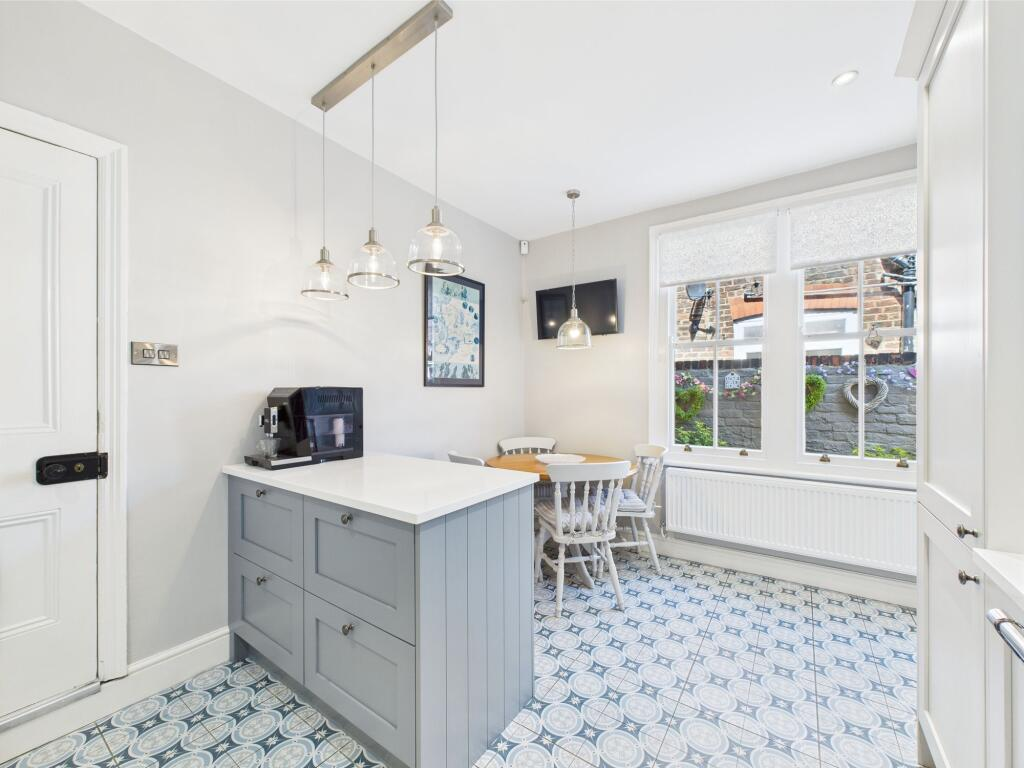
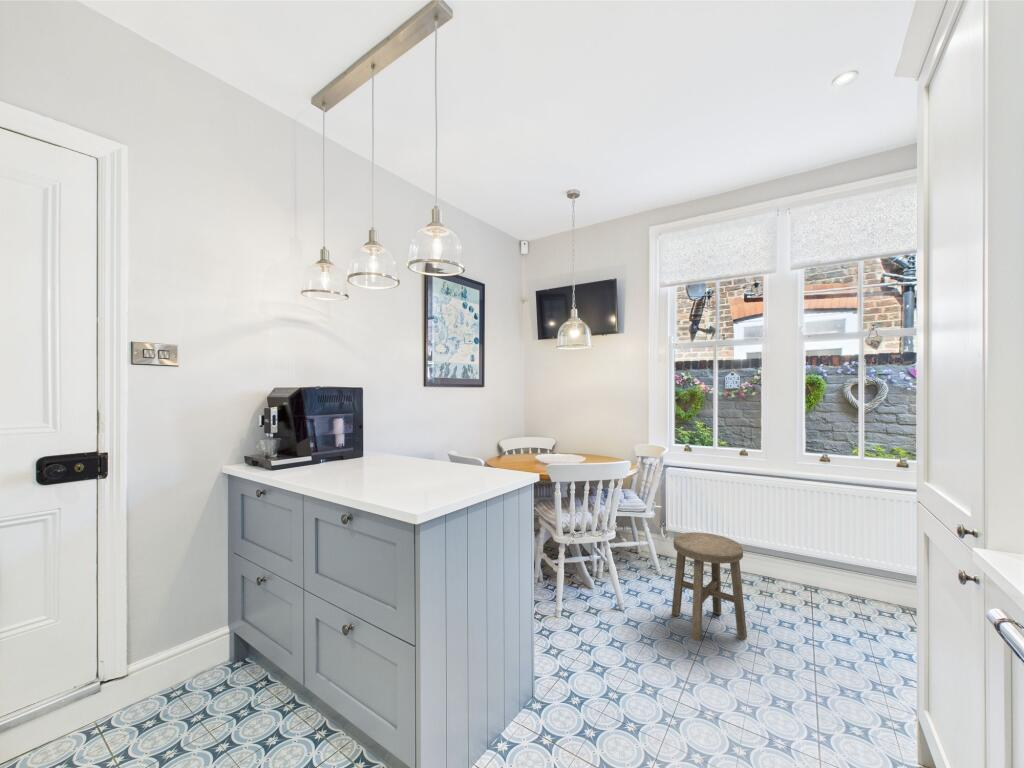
+ stool (708, 584)
